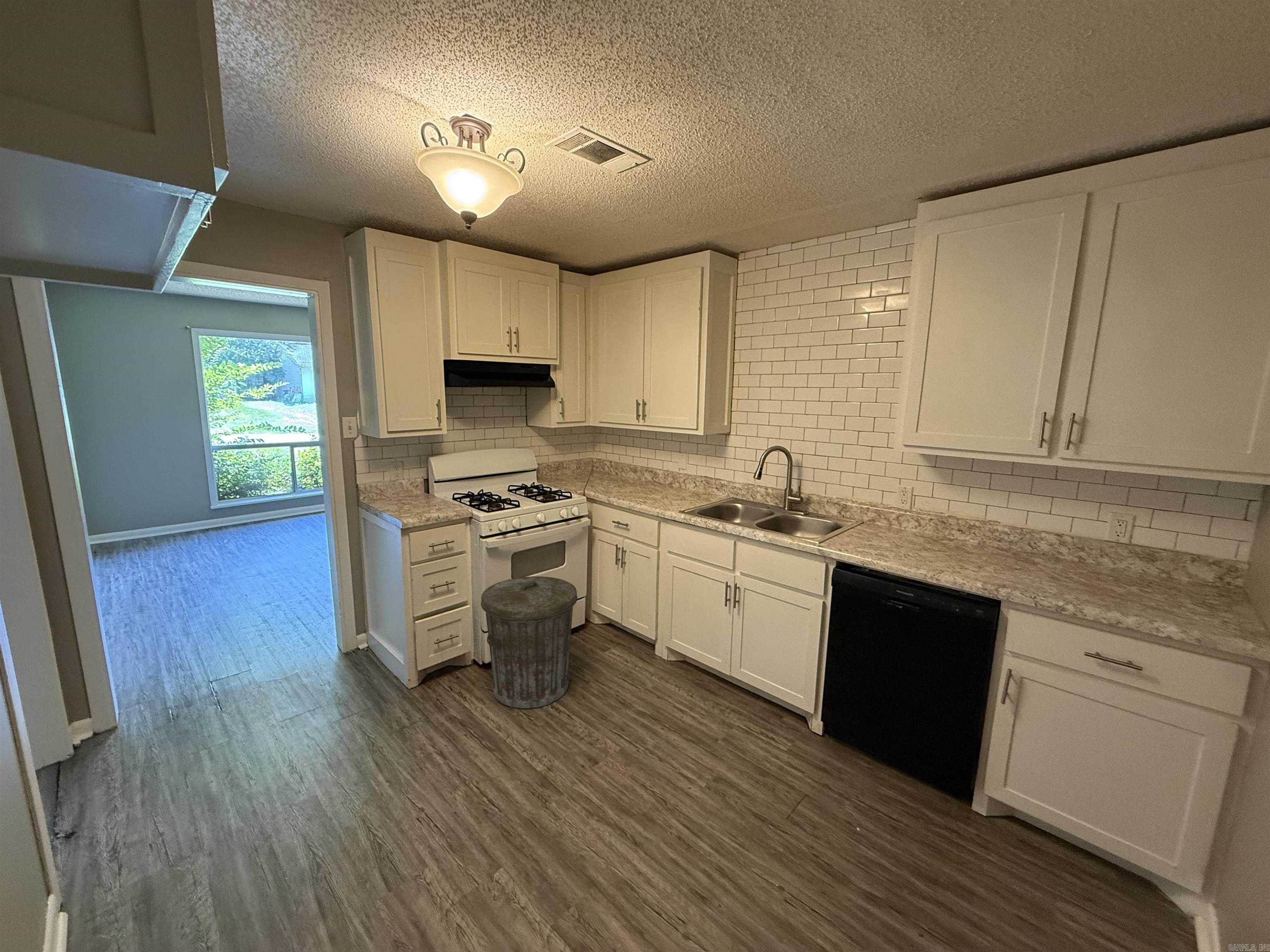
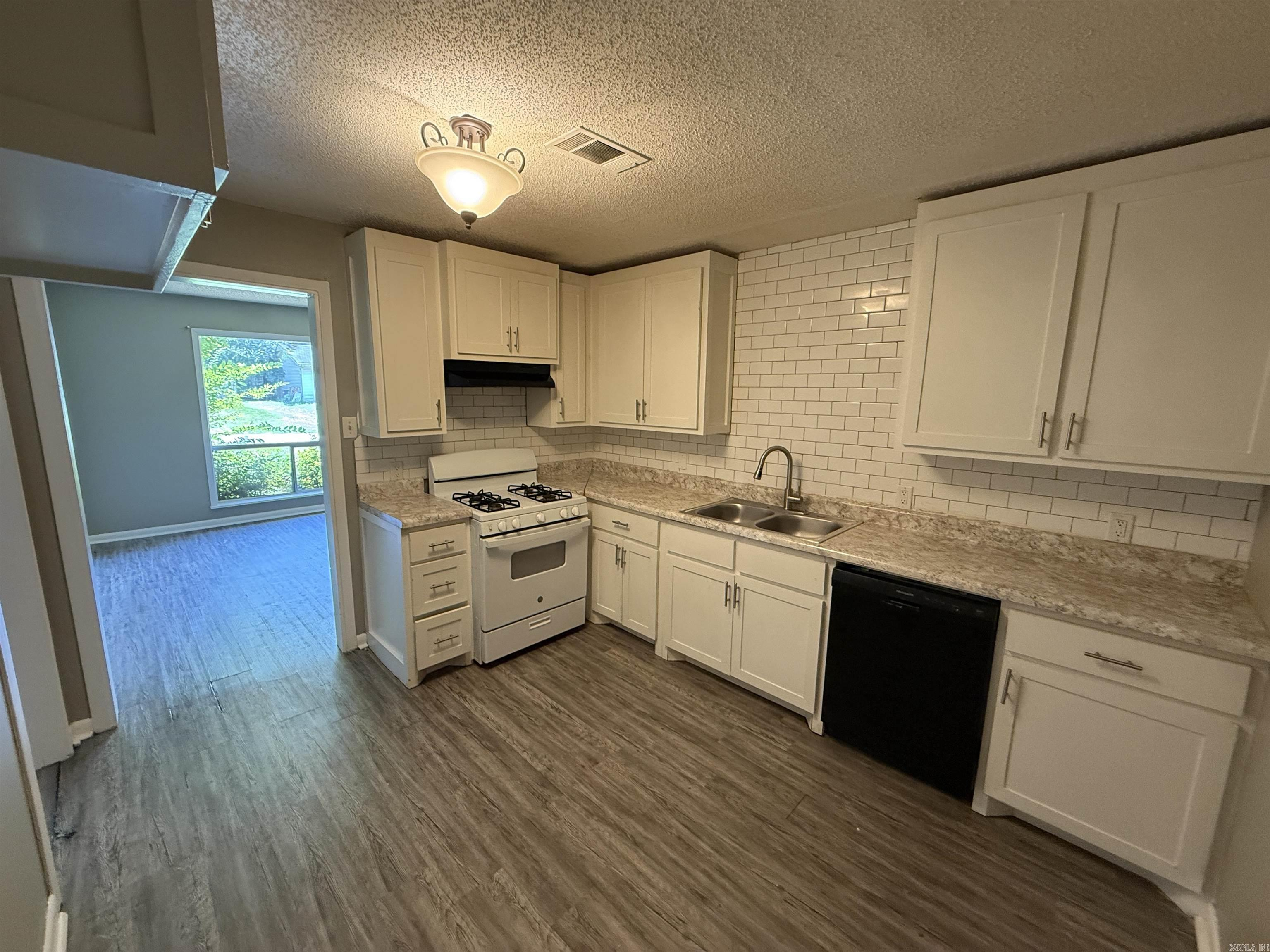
- trash can (530, 635)
